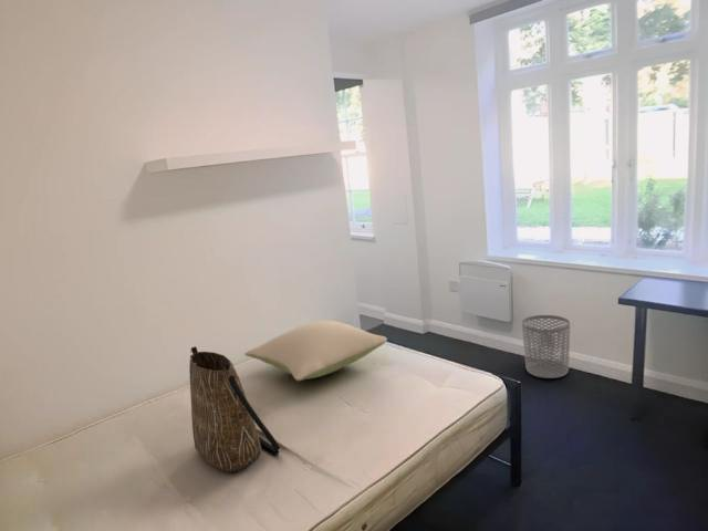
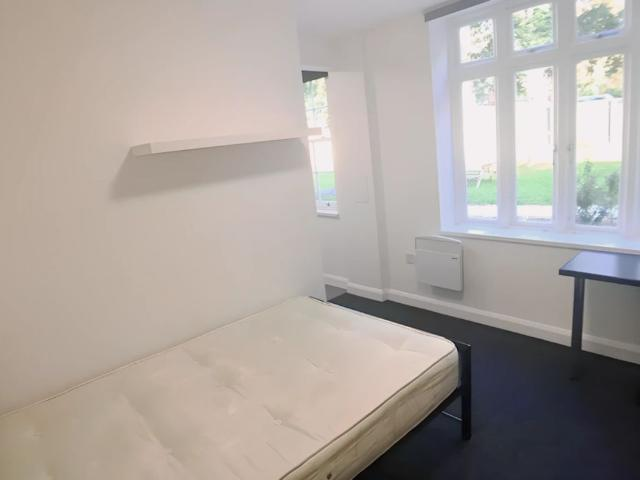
- waste bin (545, 345)
- pillow (314, 347)
- tote bag (223, 404)
